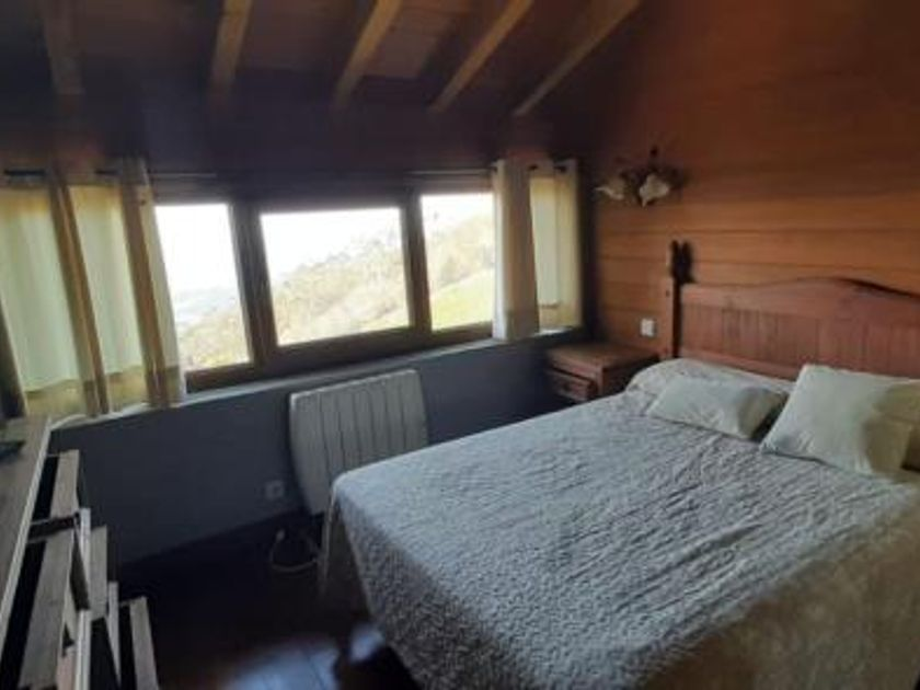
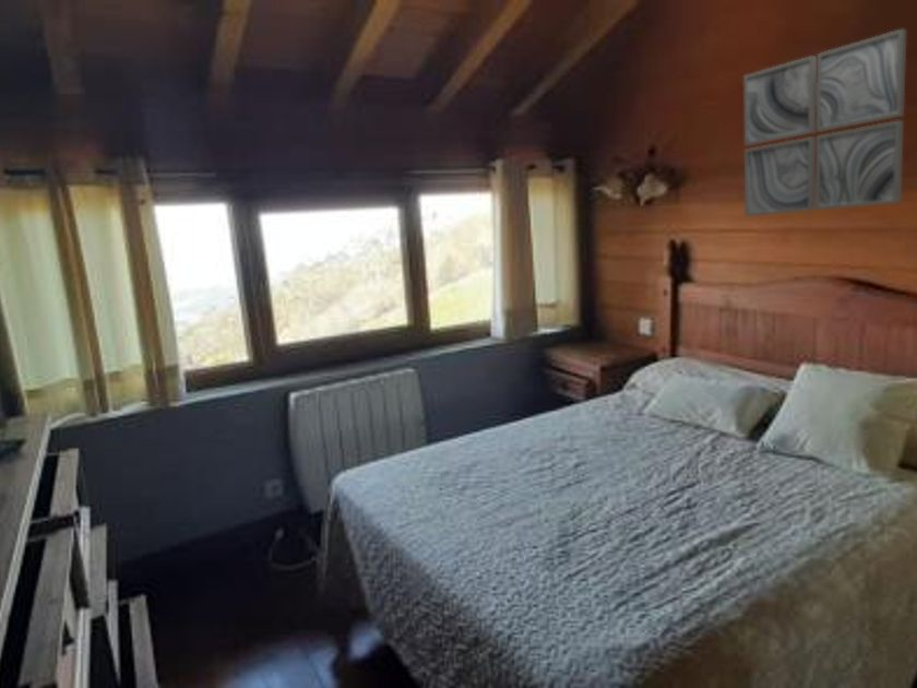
+ wall art (814, 132)
